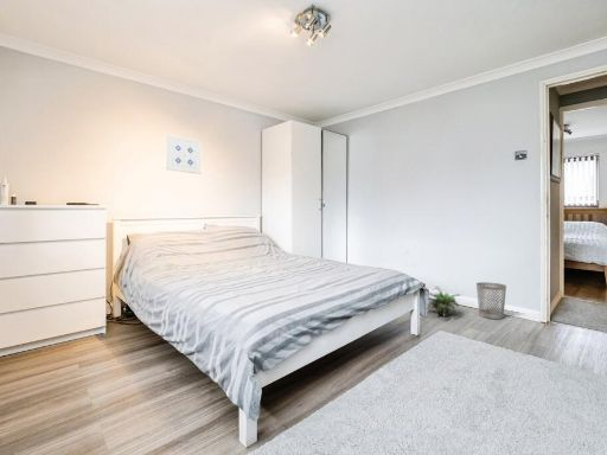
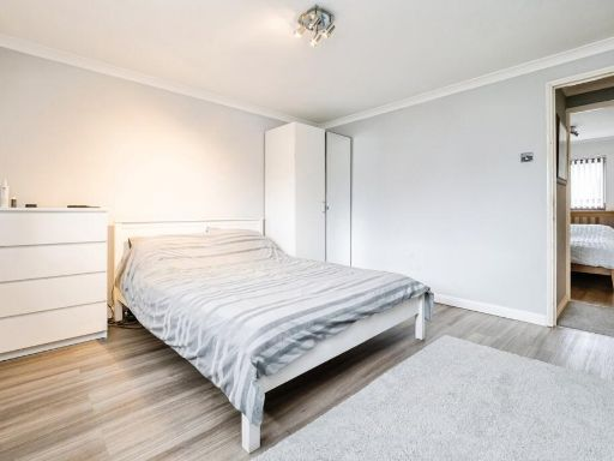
- wastebasket (491, 300)
- wall art (184, 154)
- potted plant (442, 301)
